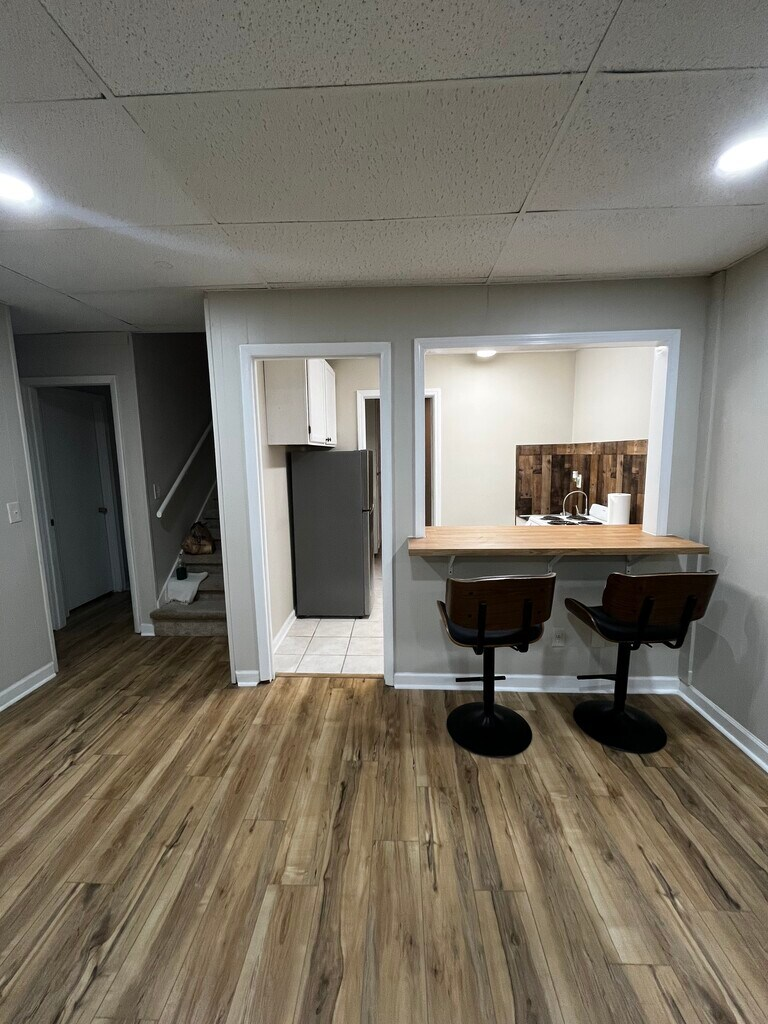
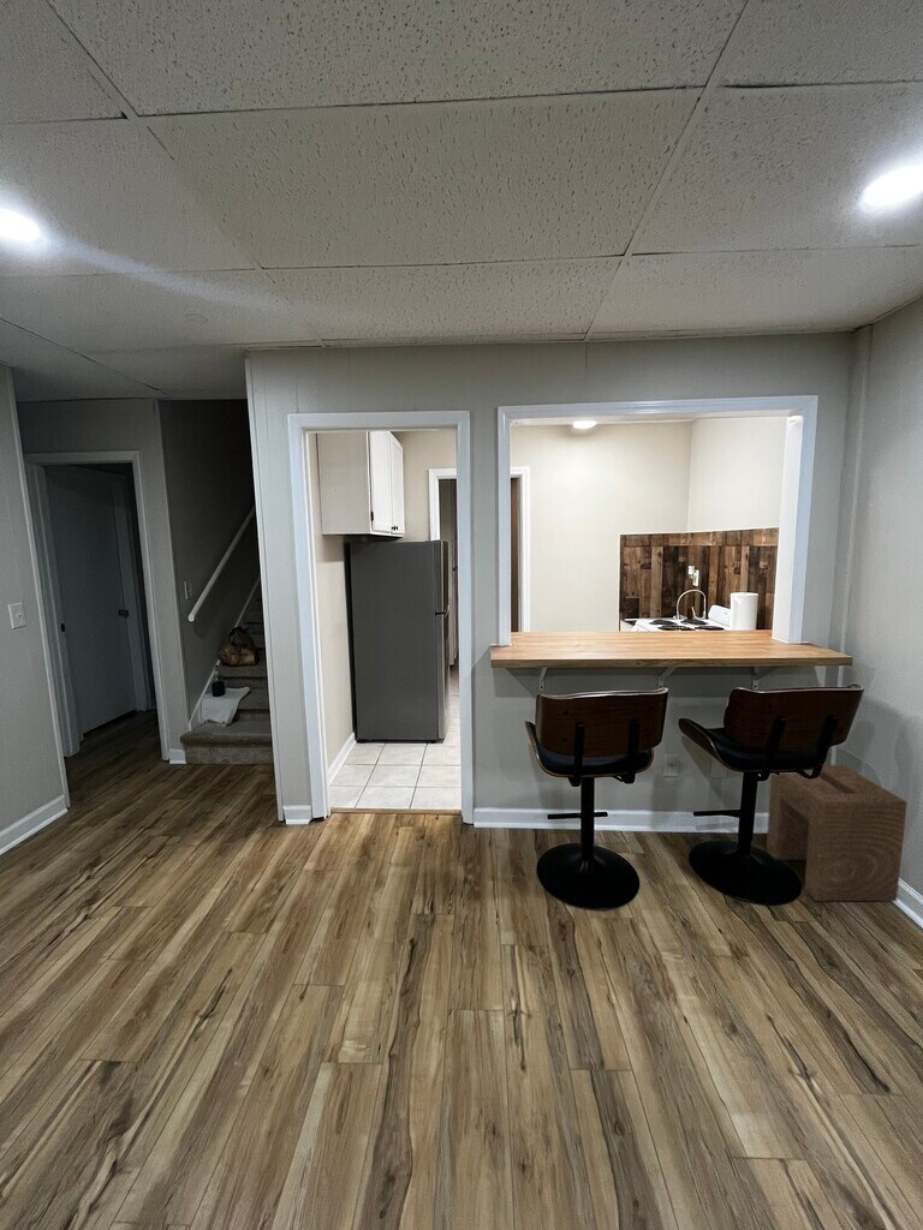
+ stool (829, 828)
